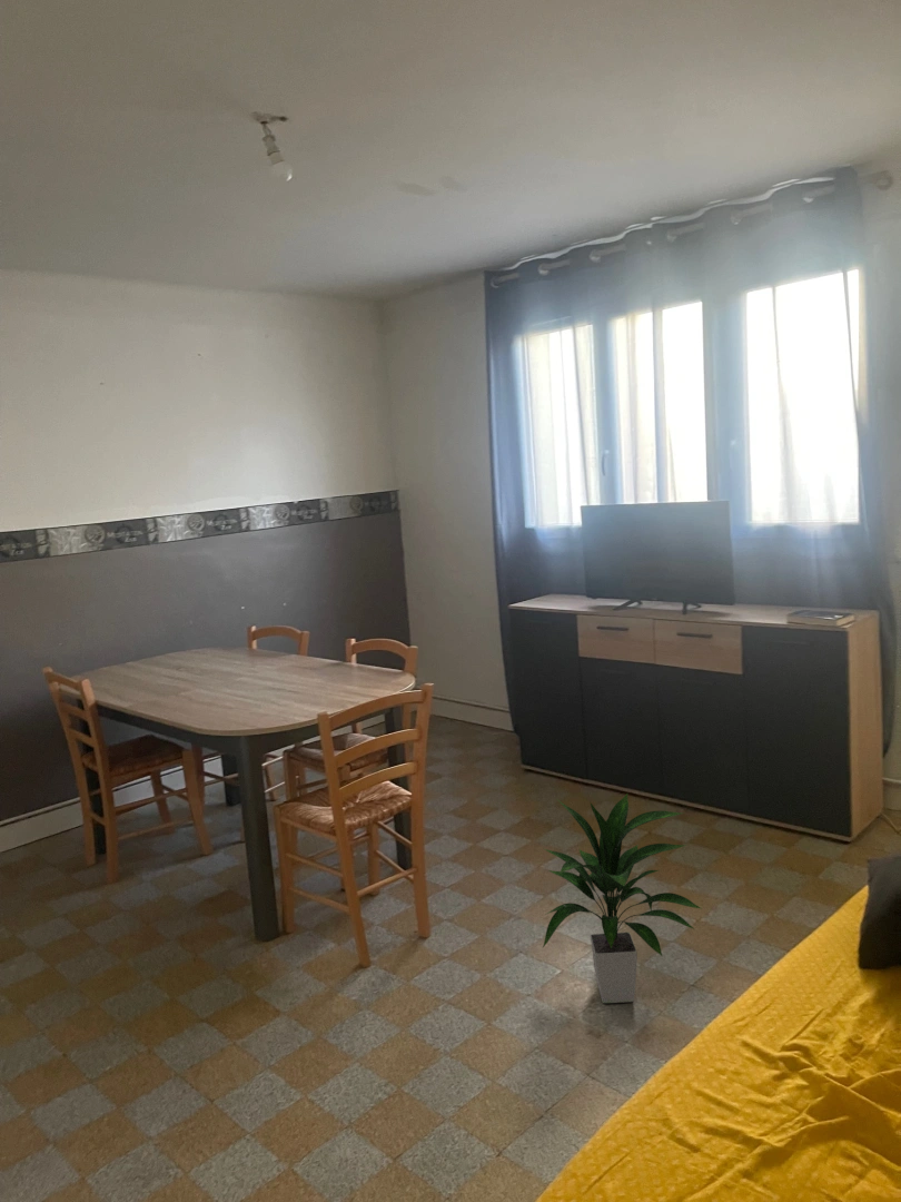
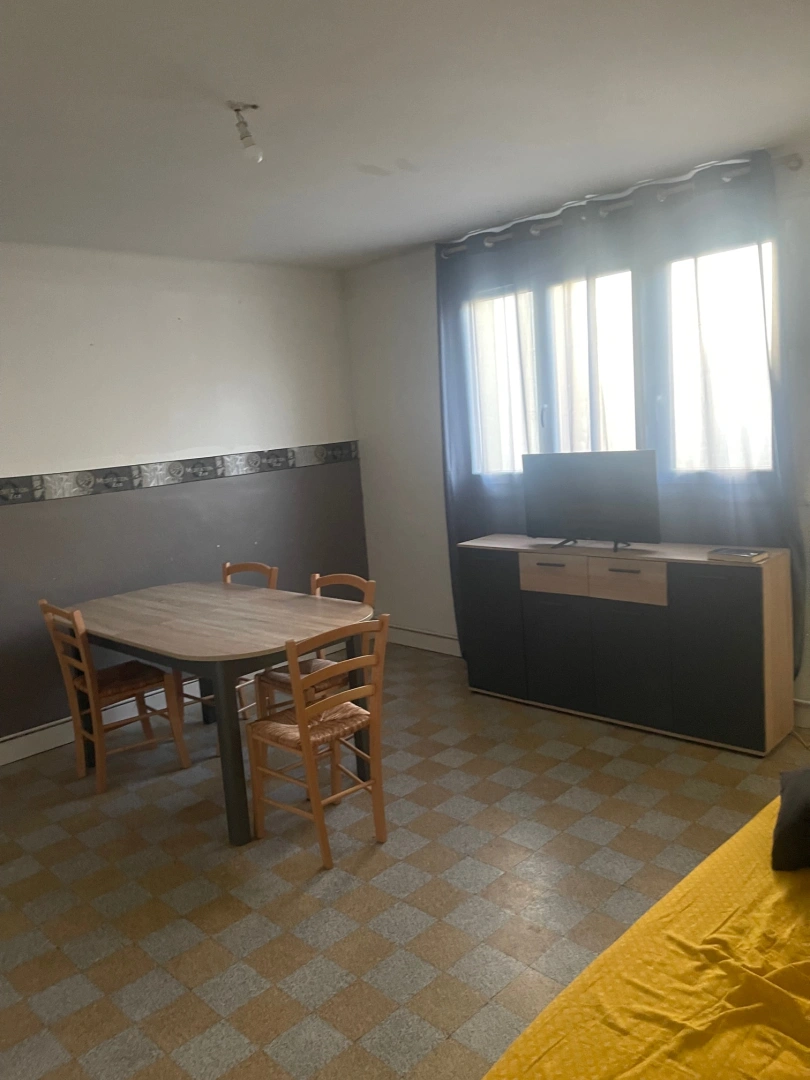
- indoor plant (613, 893)
